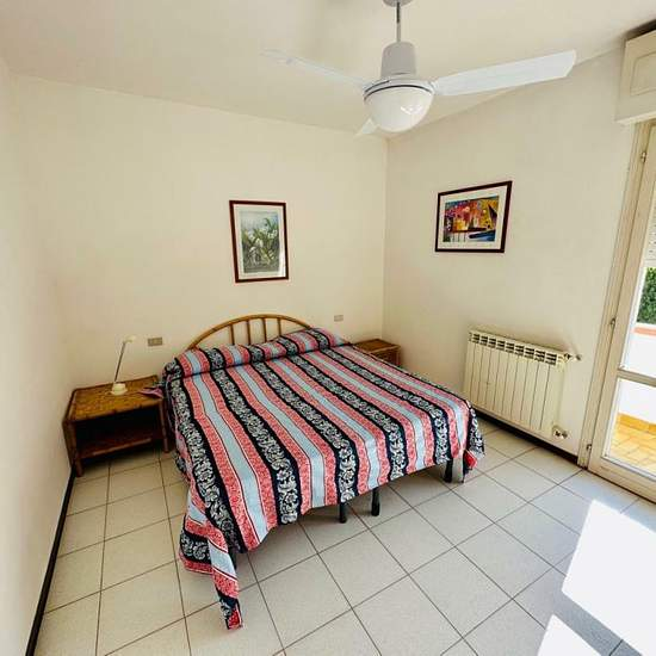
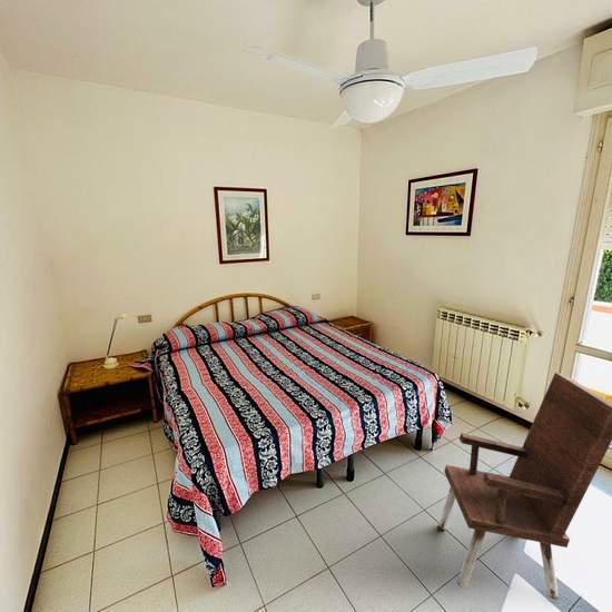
+ chair (514, 477)
